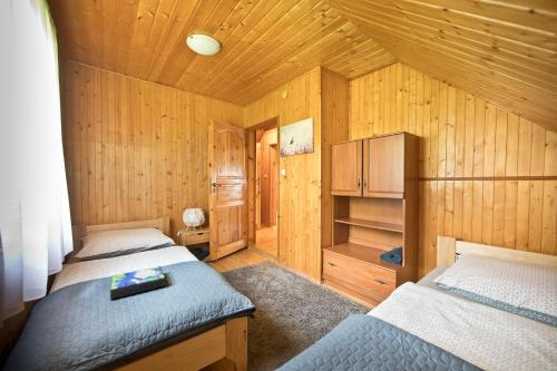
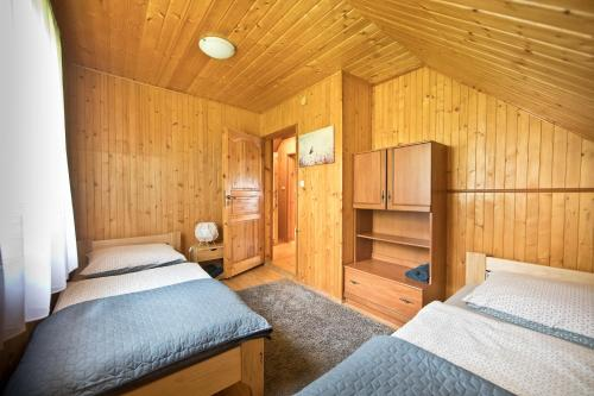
- book (138, 281)
